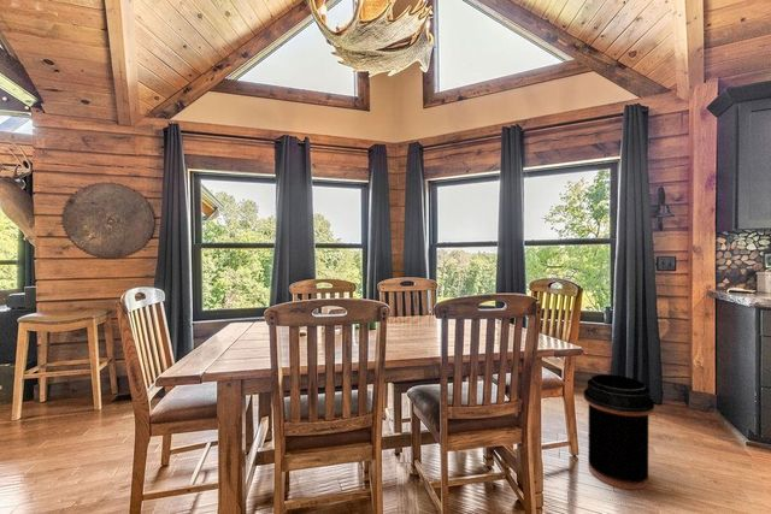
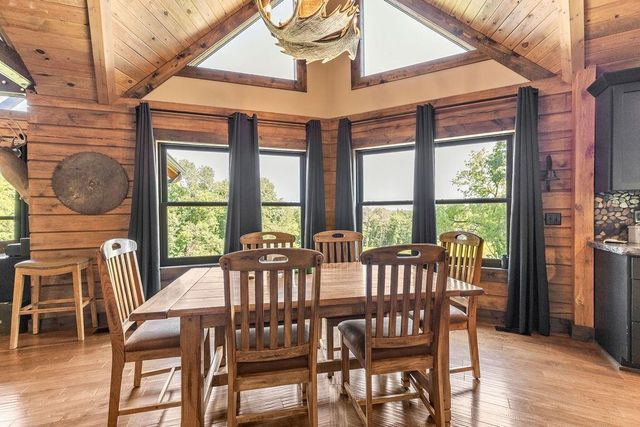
- trash can (617, 427)
